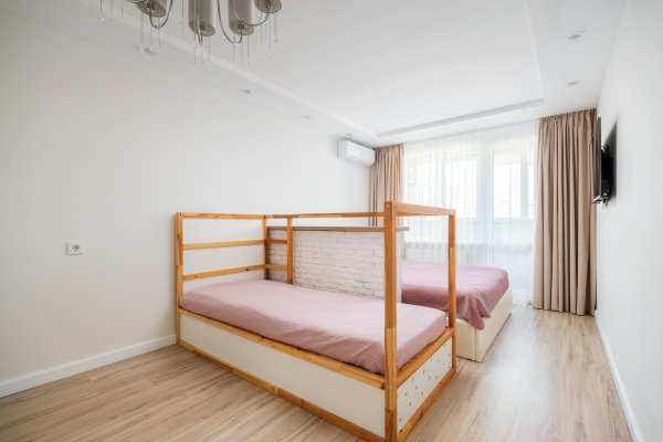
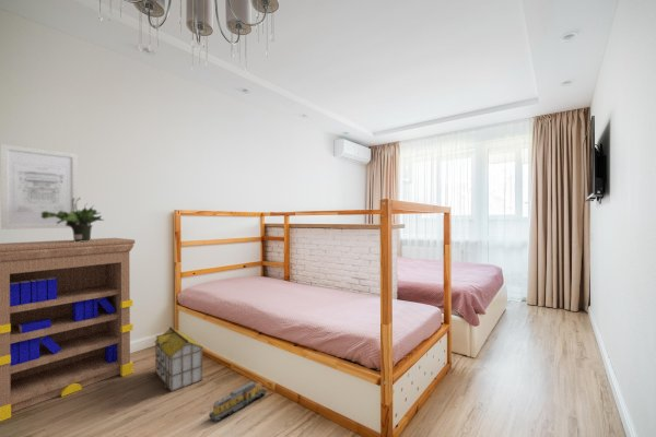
+ bookcase (65, 312)
+ toy train (239, 397)
+ wall art (42, 188)
+ potted plant (72, 218)
+ toy house (177, 354)
